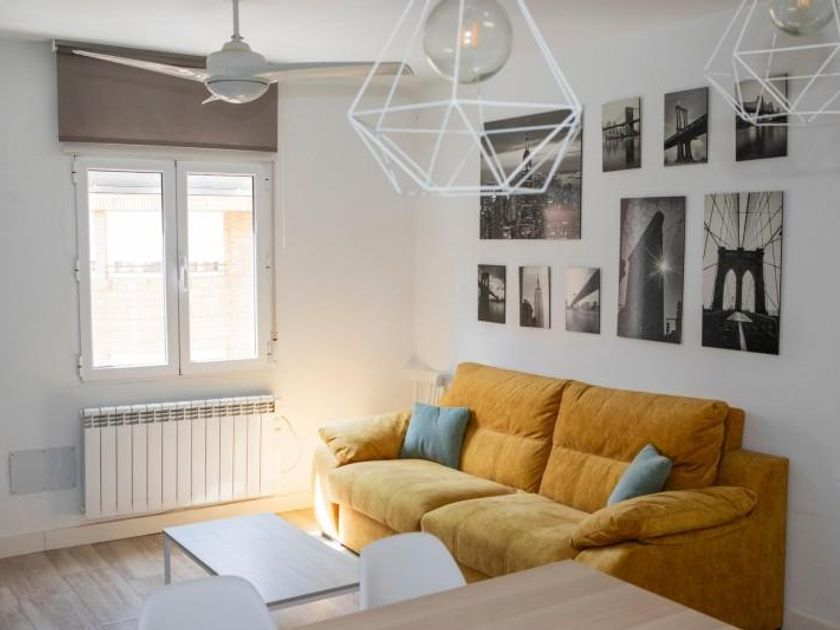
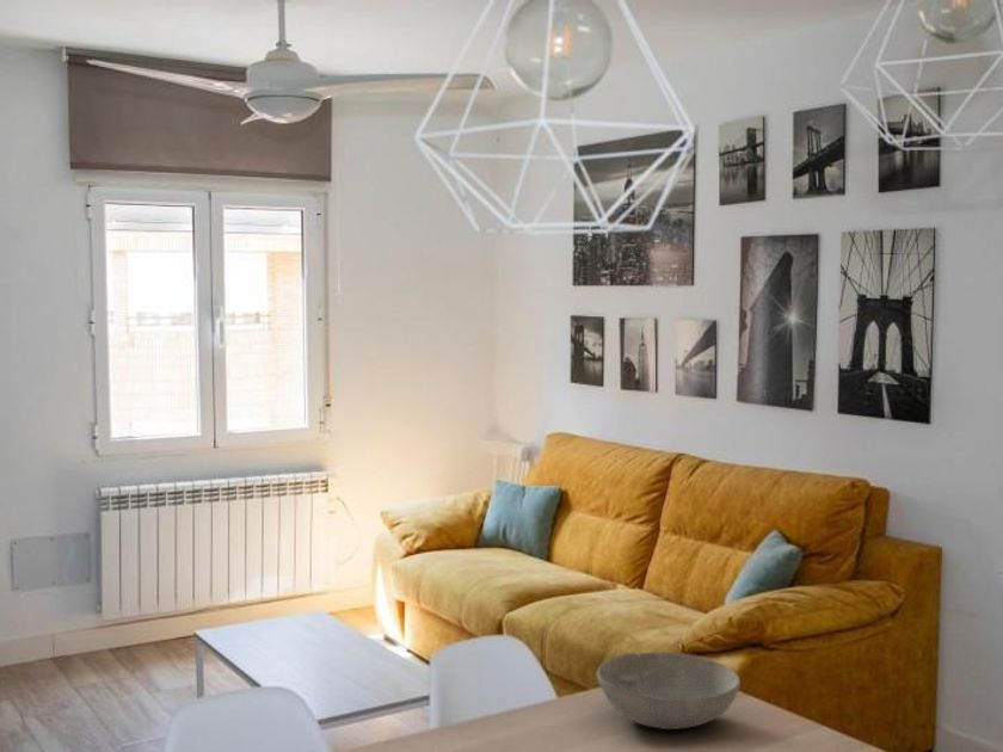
+ bowl (666, 695)
